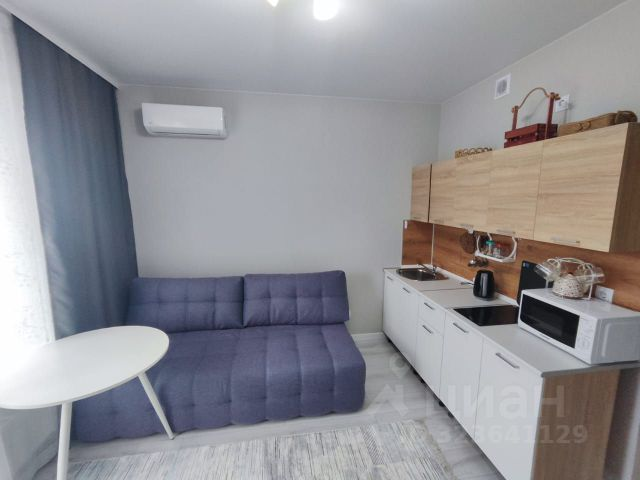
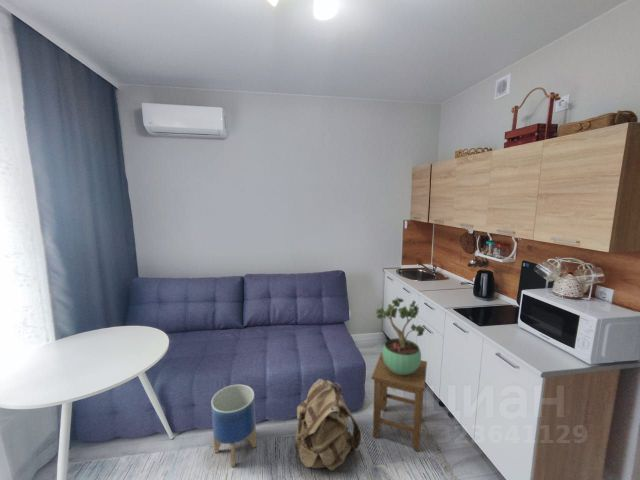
+ planter (234, 423)
+ potted plant (400, 336)
+ backpack (325, 413)
+ stool (399, 398)
